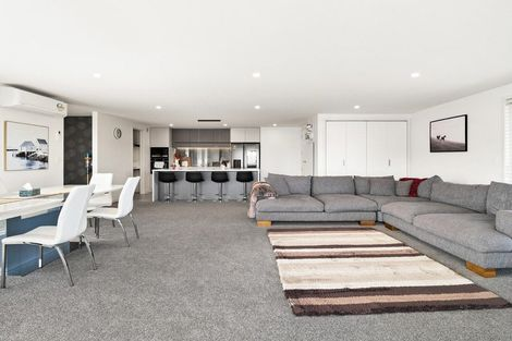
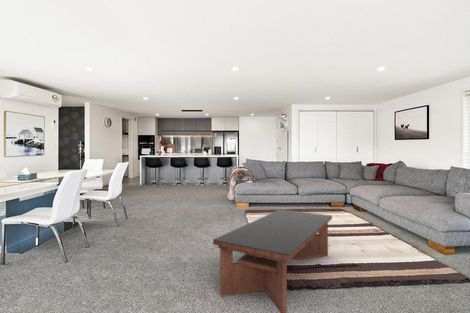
+ coffee table (282, 249)
